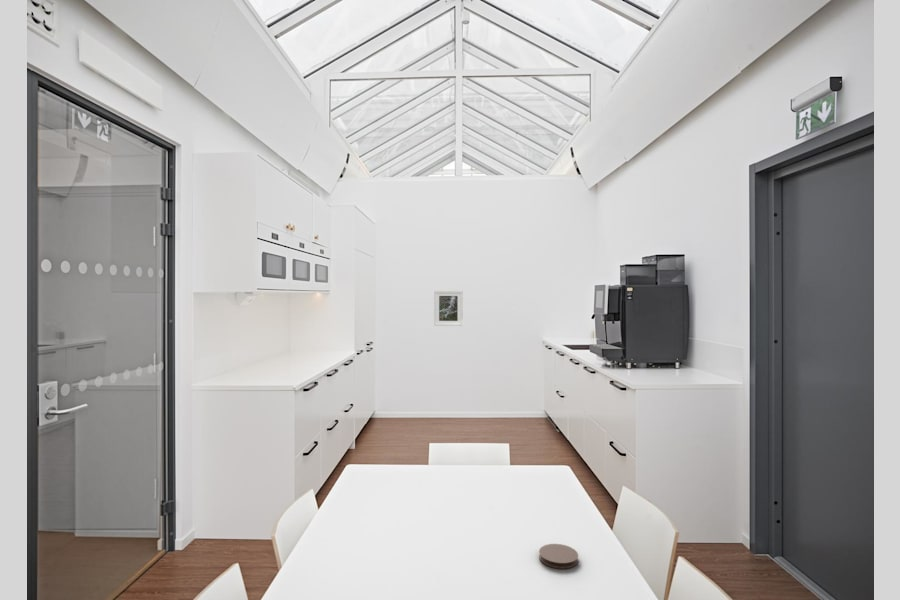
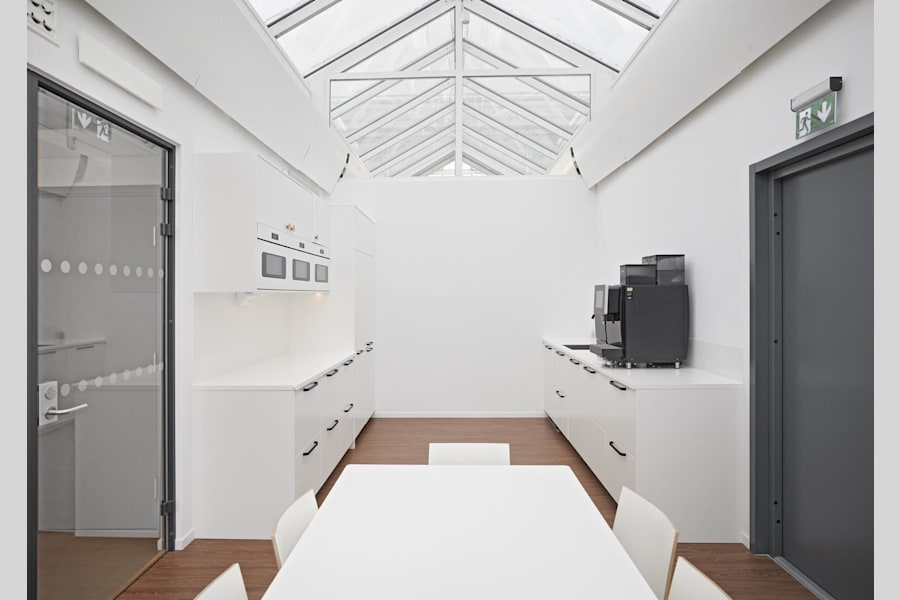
- coaster (558, 555)
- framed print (448, 308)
